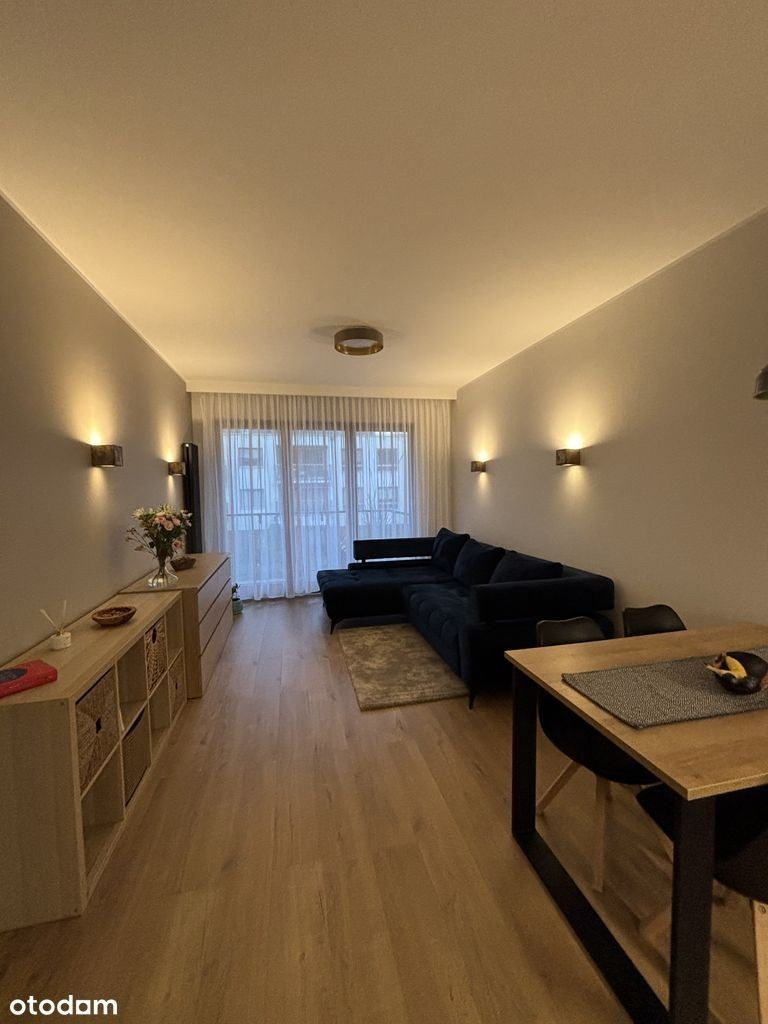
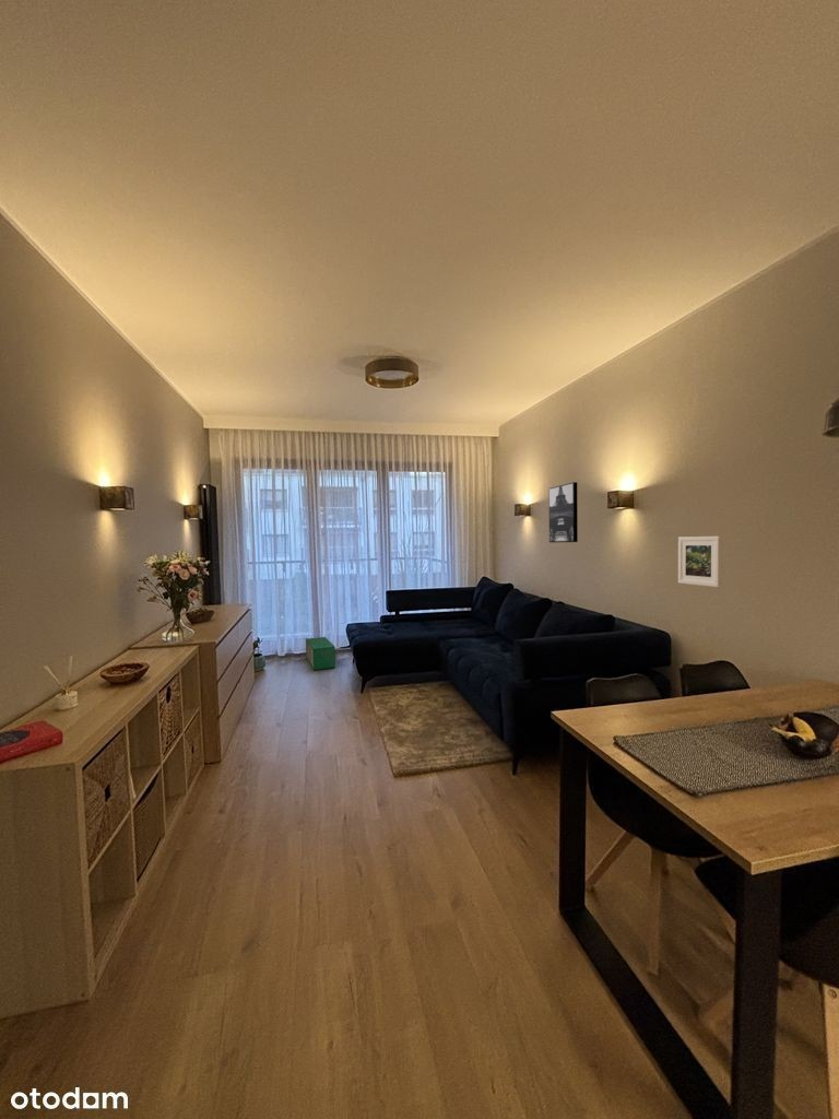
+ storage bin (319, 652)
+ wall art (562, 514)
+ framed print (698, 561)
